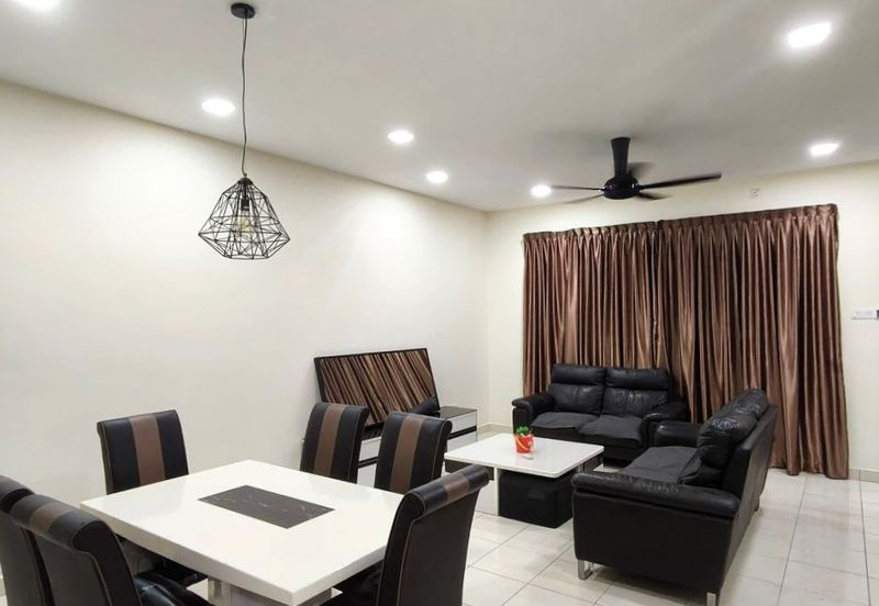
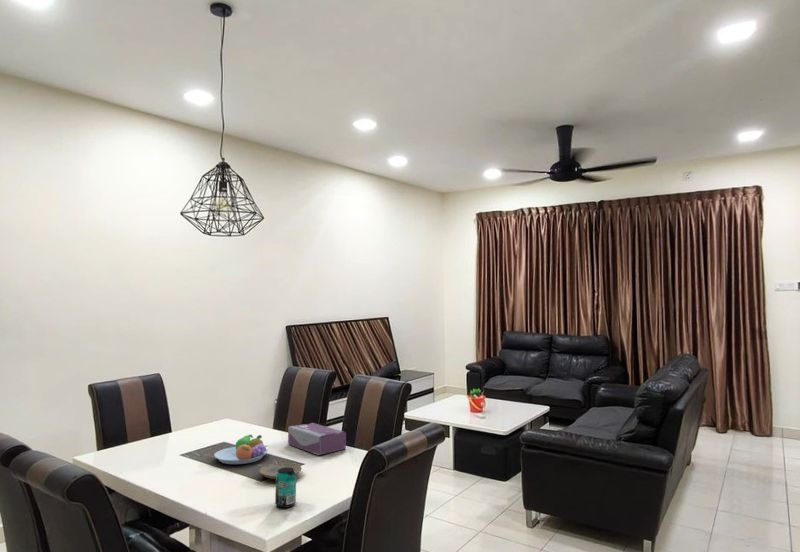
+ beverage can (285, 487)
+ tissue box (316, 437)
+ fruit bowl (242, 447)
+ plate (277, 472)
